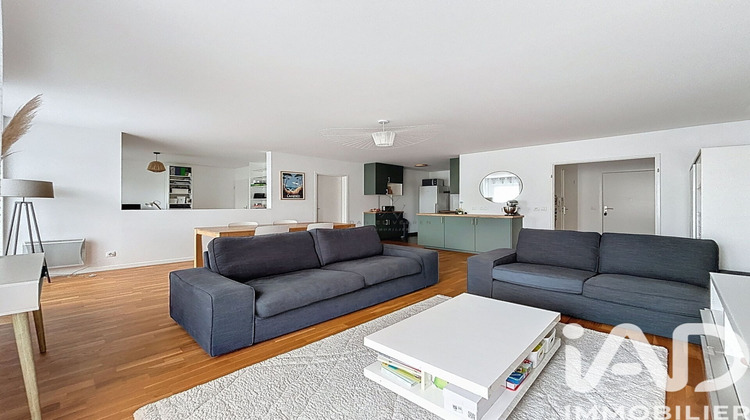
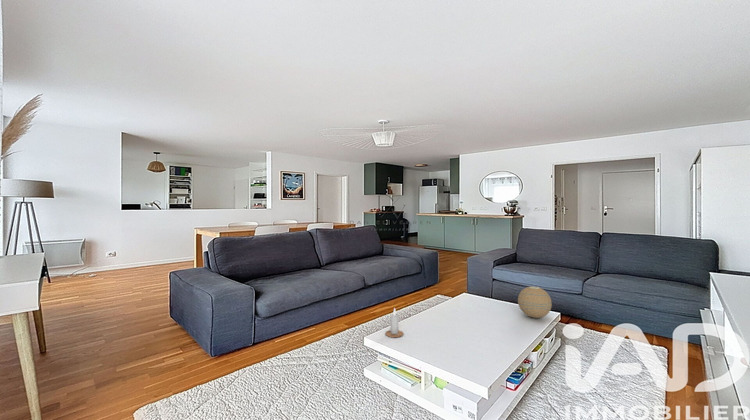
+ decorative orb (534, 302)
+ candle (394, 320)
